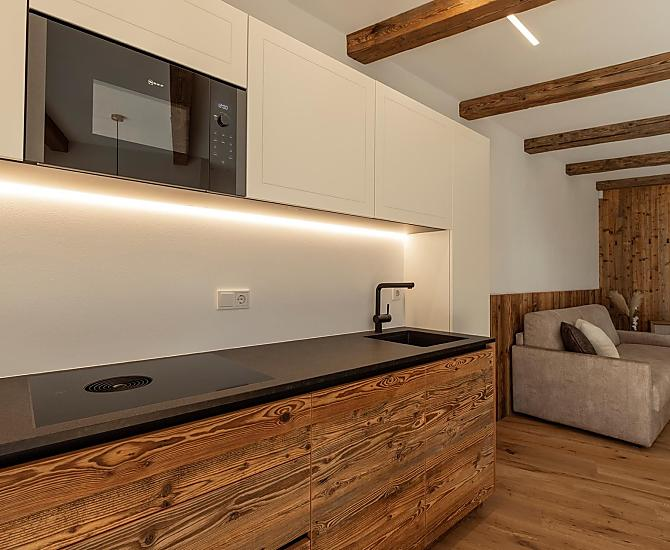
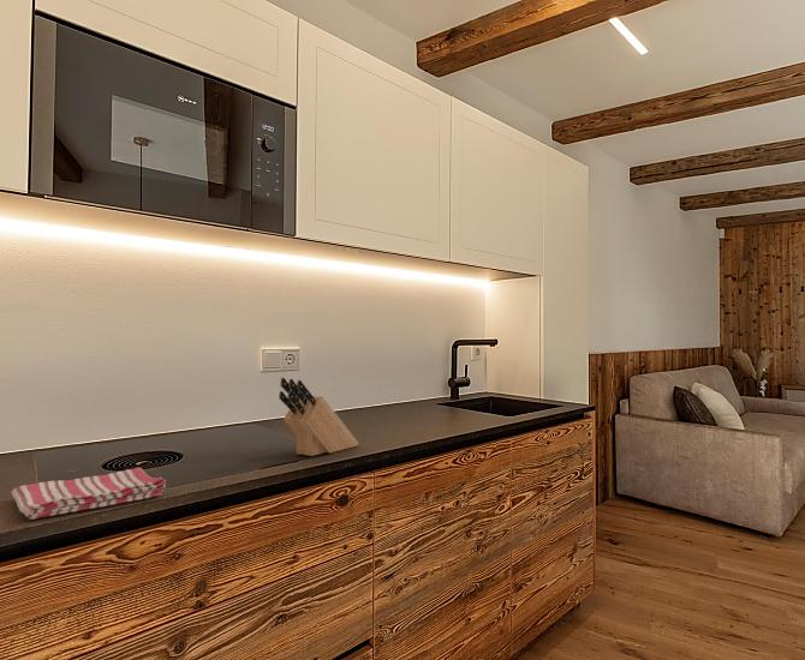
+ knife block (317, 413)
+ dish towel (89, 487)
